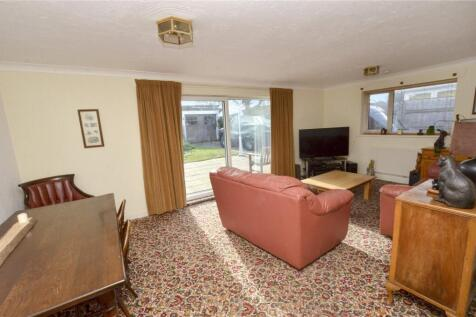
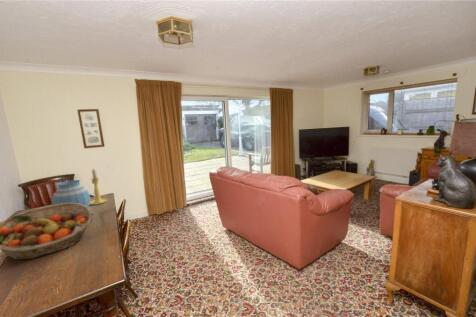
+ vase (71, 199)
+ fruit basket (47, 229)
+ candle holder (96, 185)
